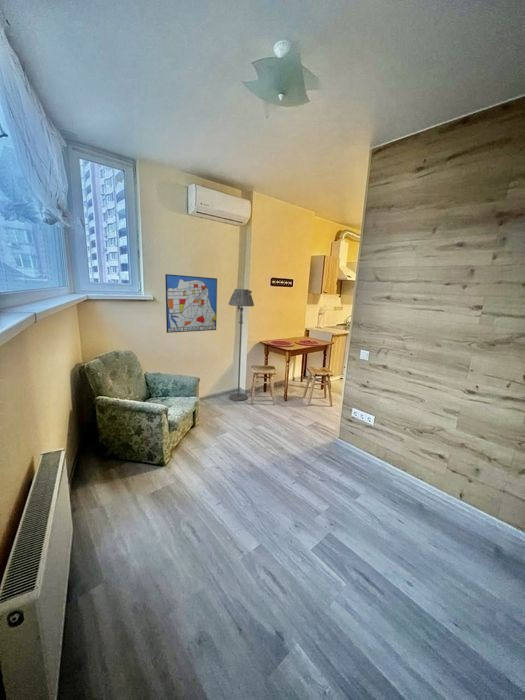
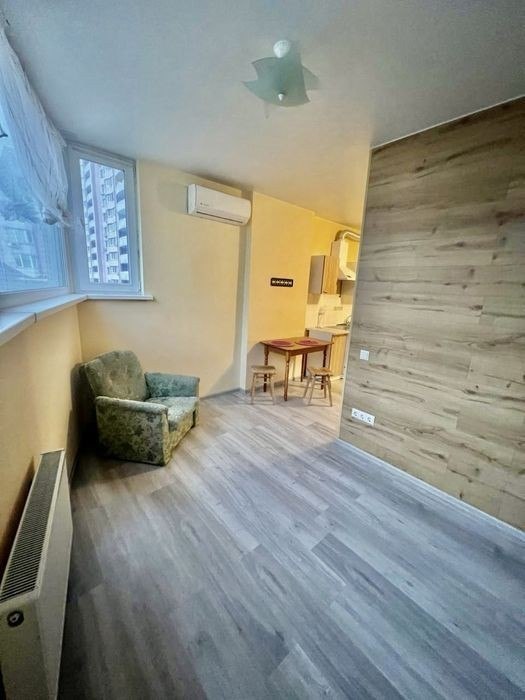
- wall art (192, 304)
- floor lamp (240, 345)
